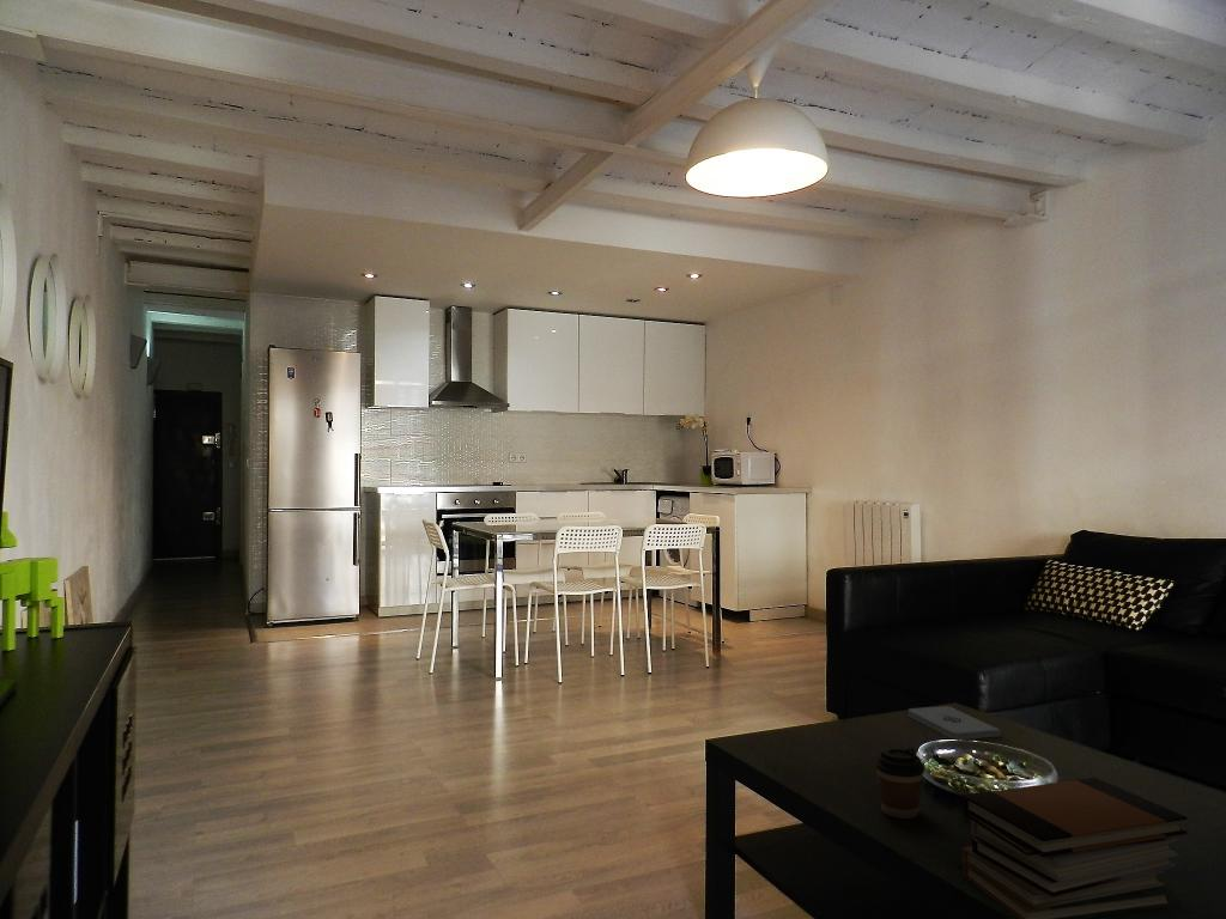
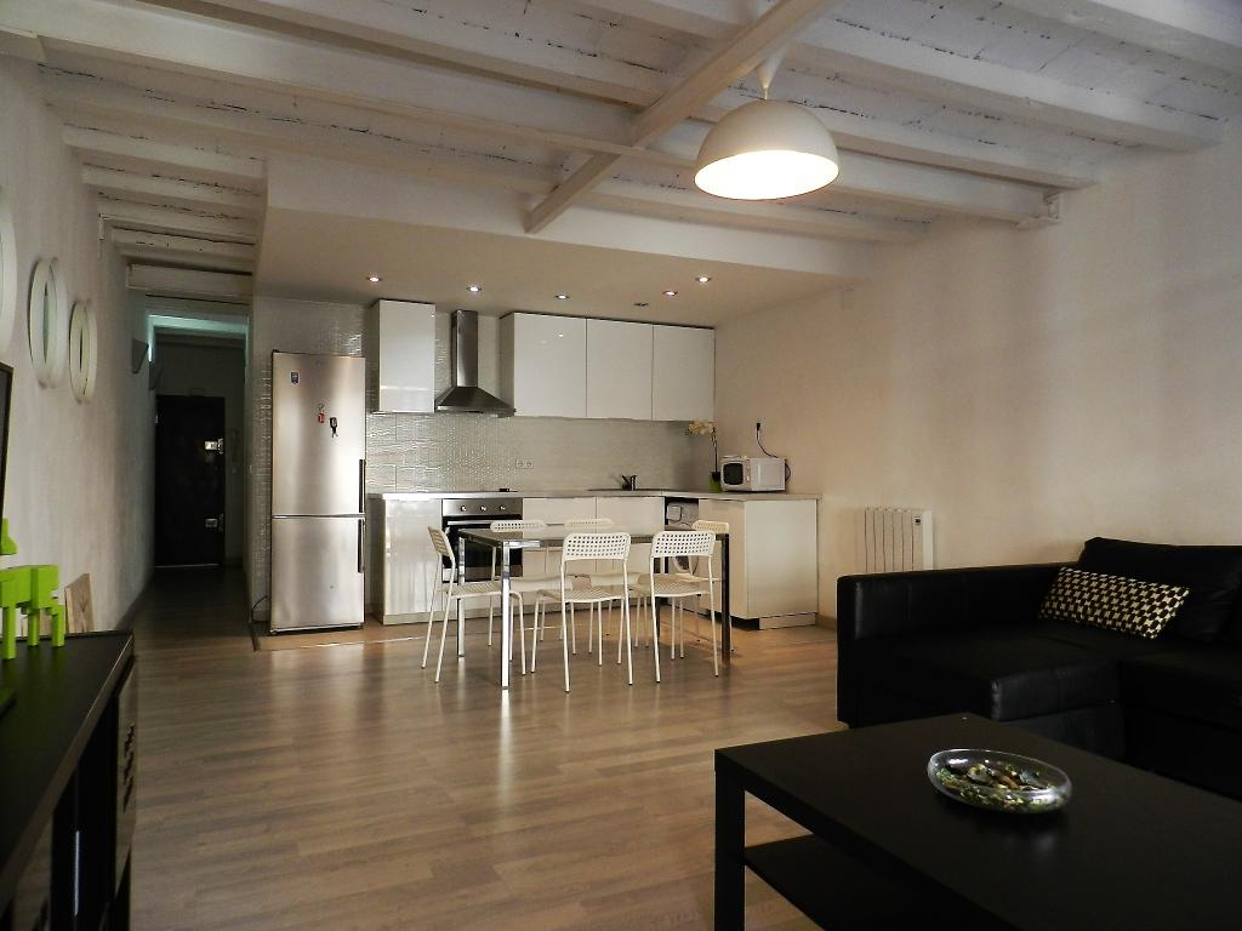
- notepad (951, 722)
- coffee cup (899, 779)
- book stack (1069, 847)
